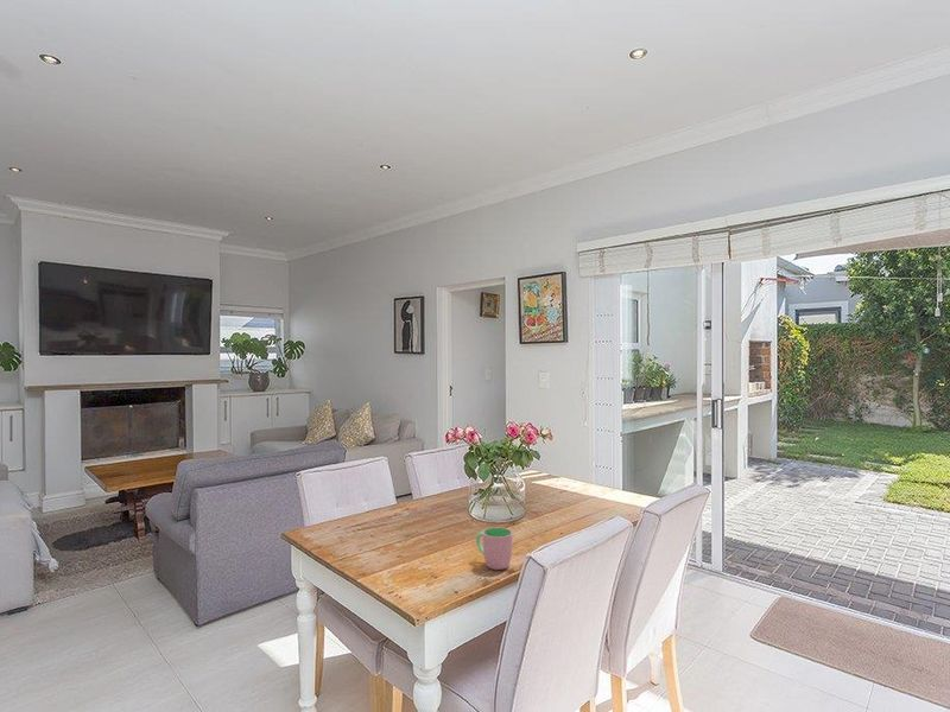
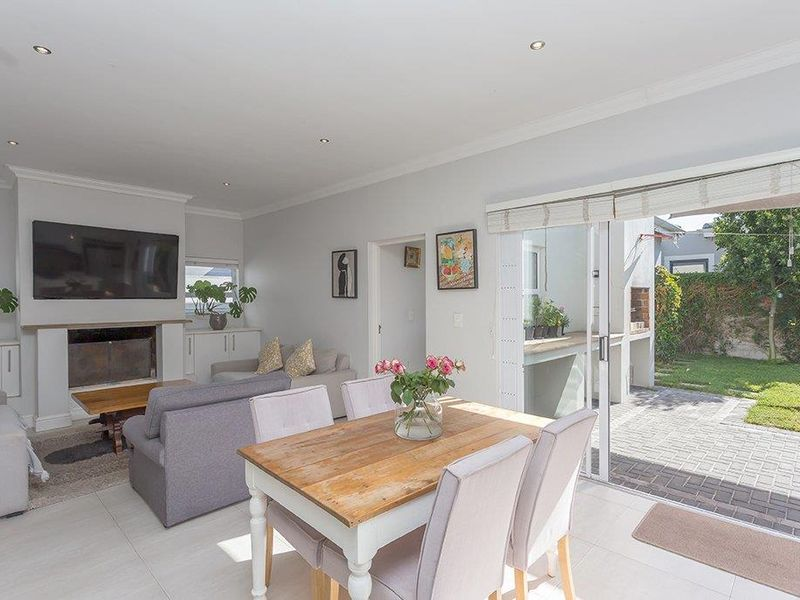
- cup (493, 547)
